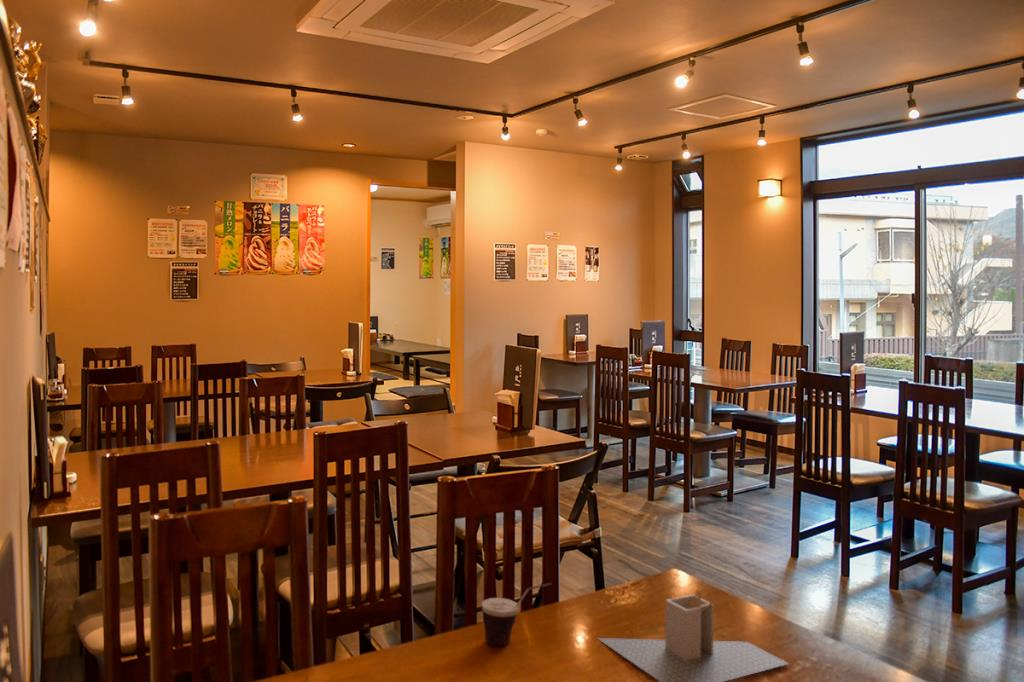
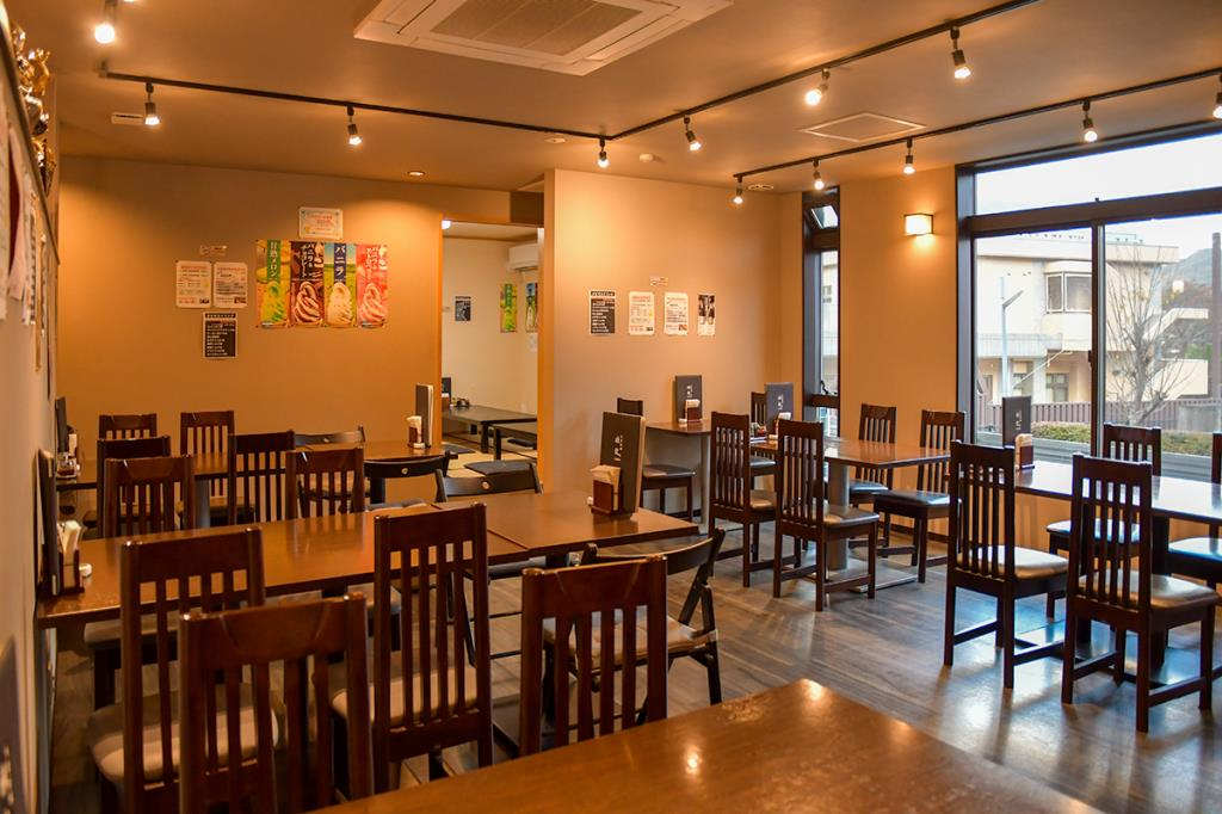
- cup (516, 611)
- utensil holder (689, 618)
